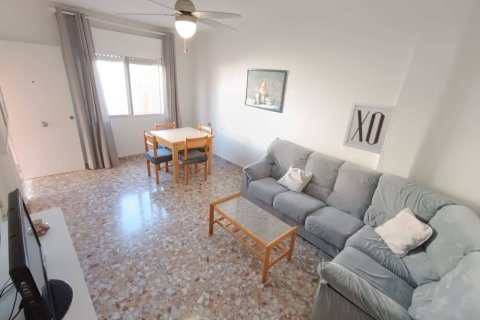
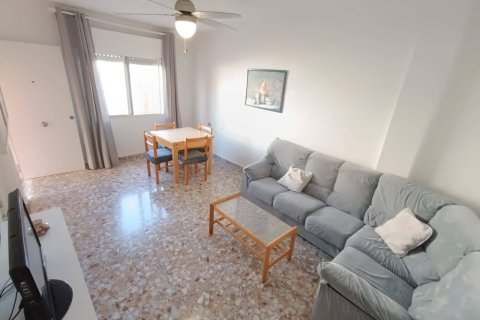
- wall art (367, 127)
